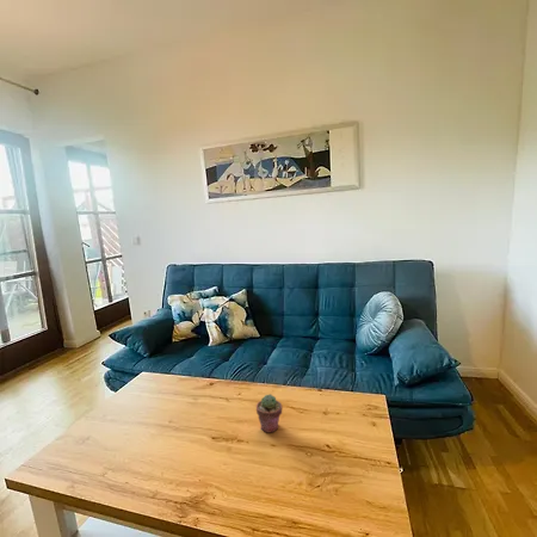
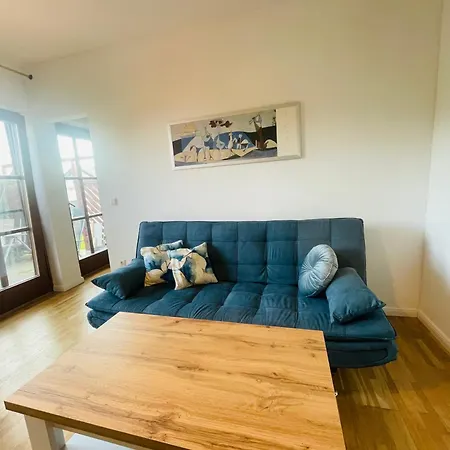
- potted succulent (268, 412)
